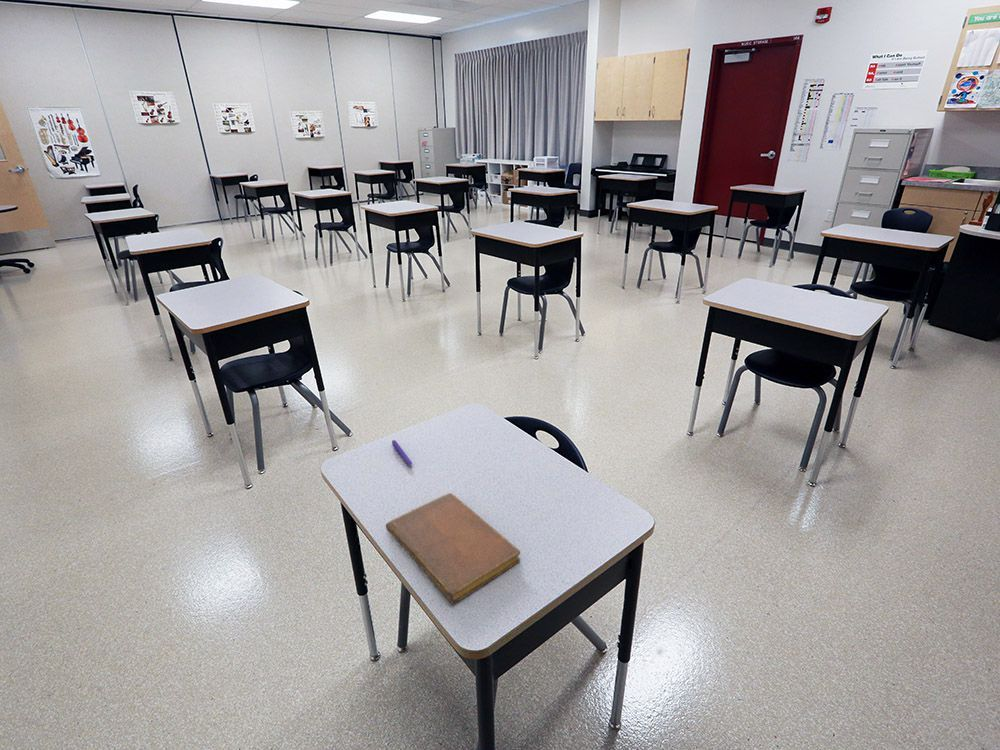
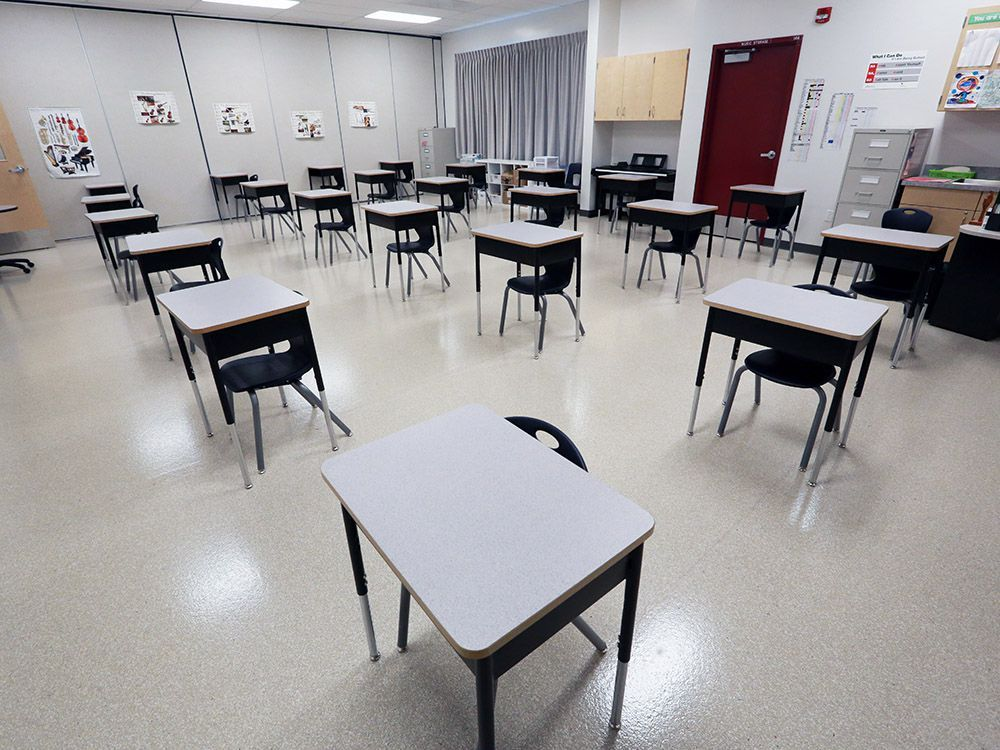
- pen (402, 453)
- notebook (451, 541)
